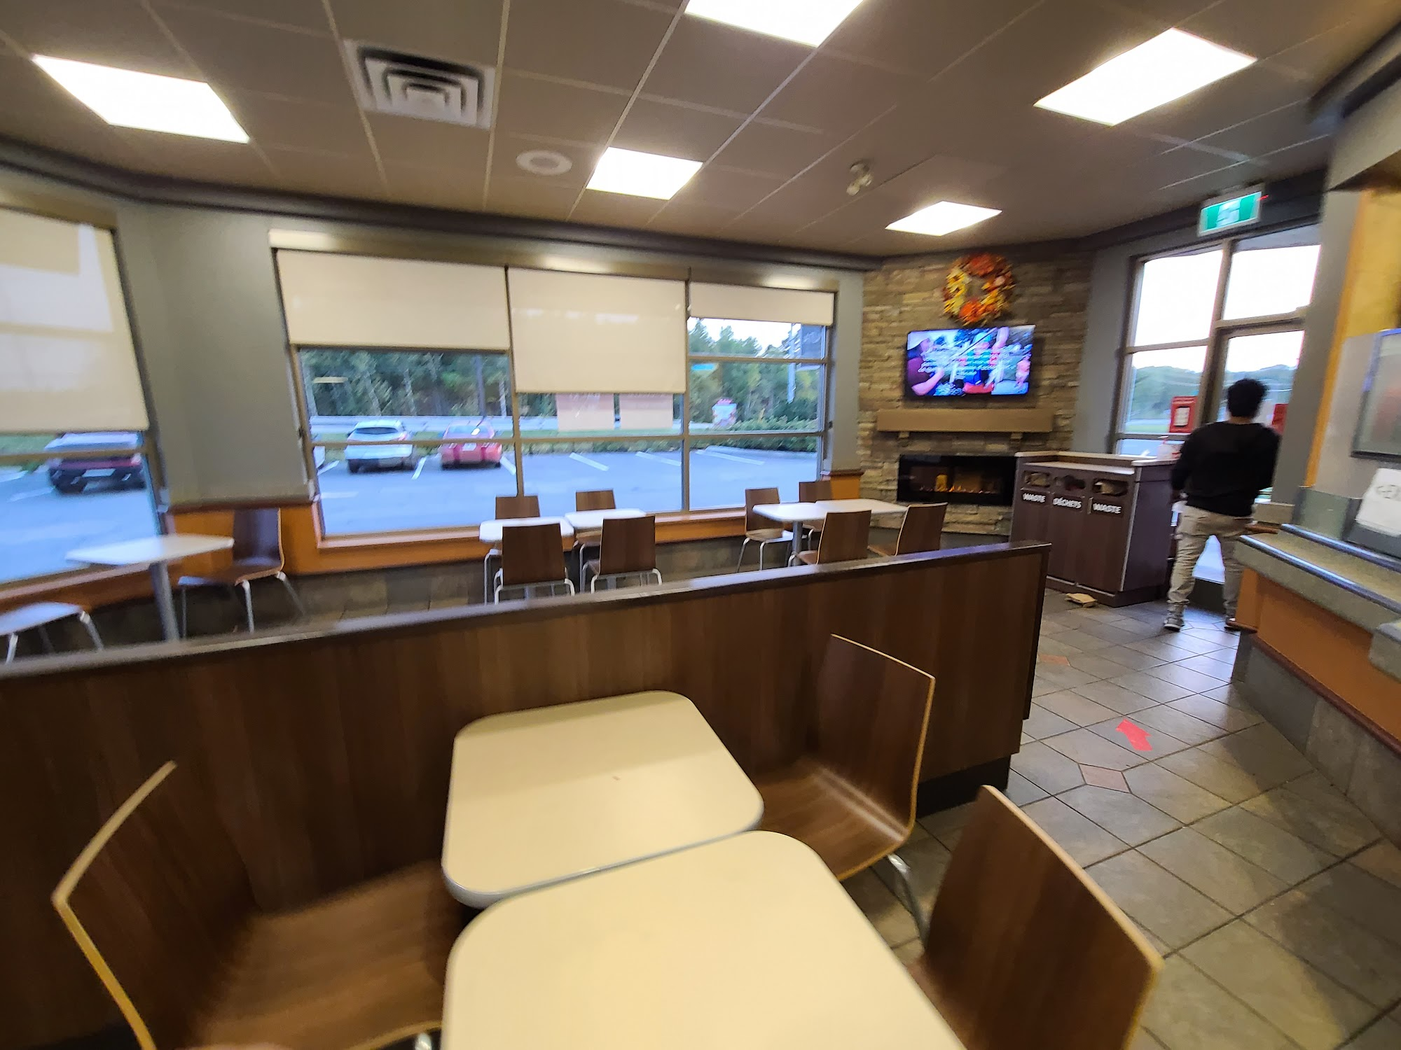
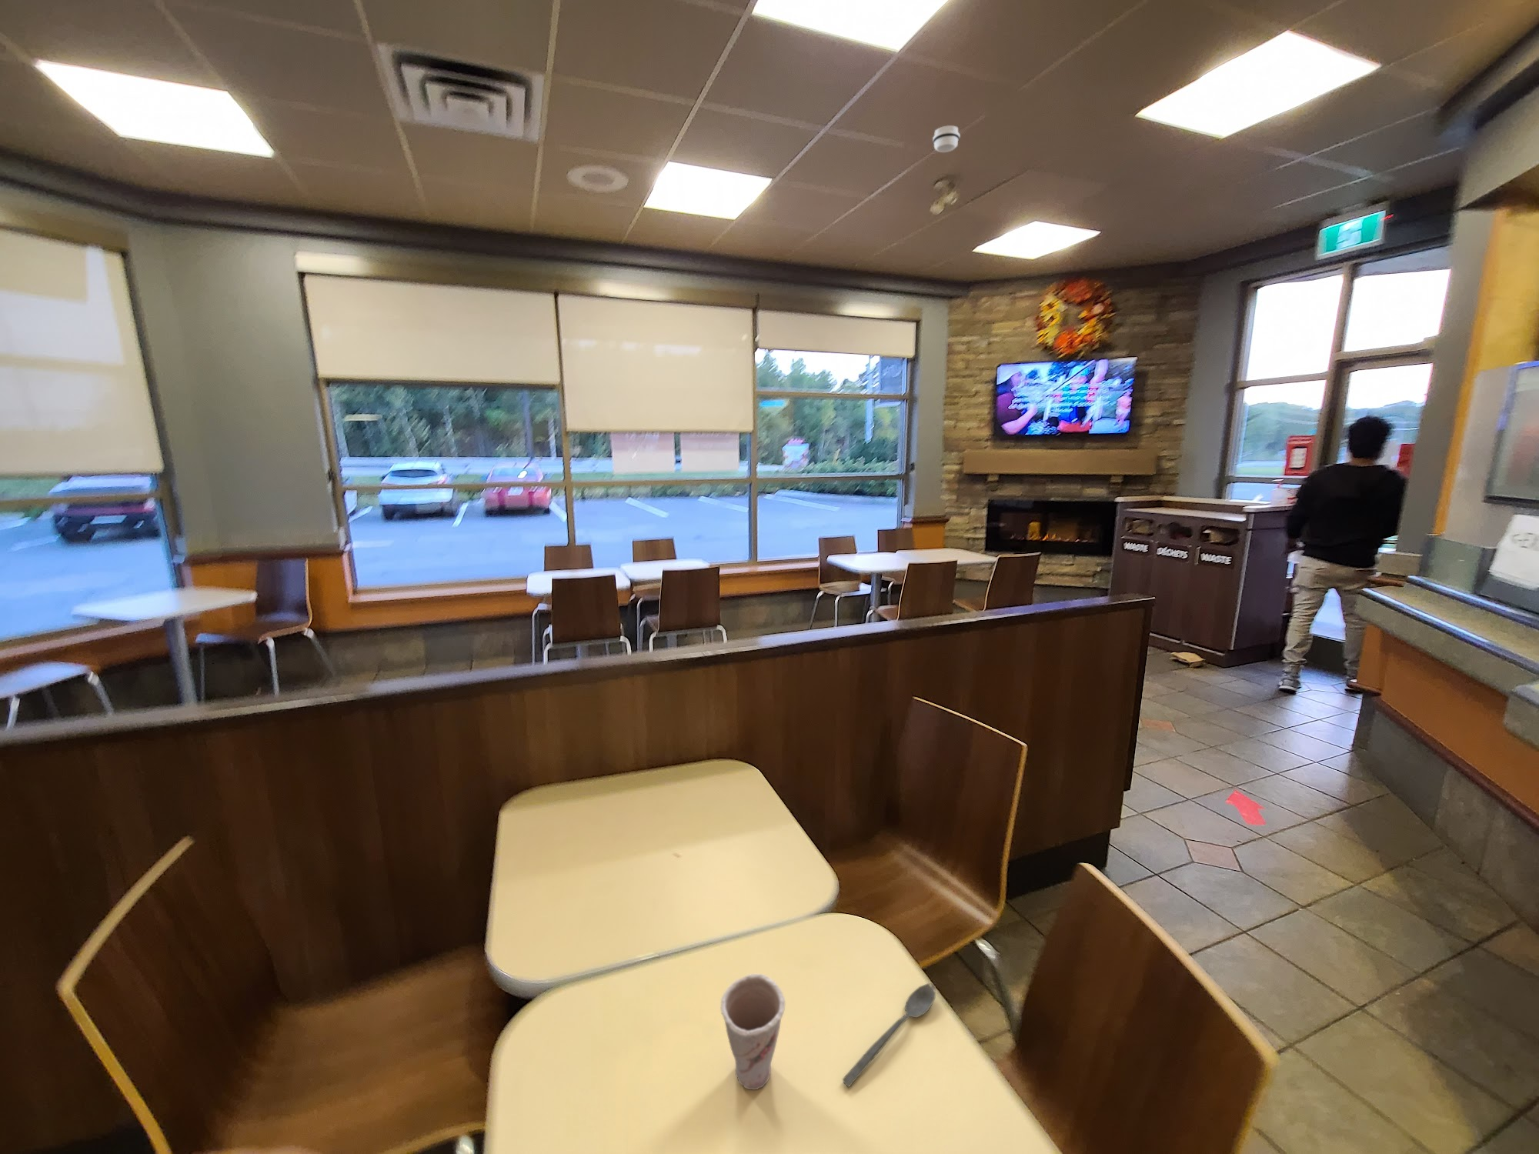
+ cup (753, 1040)
+ spoon (892, 1030)
+ smoke detector (945, 139)
